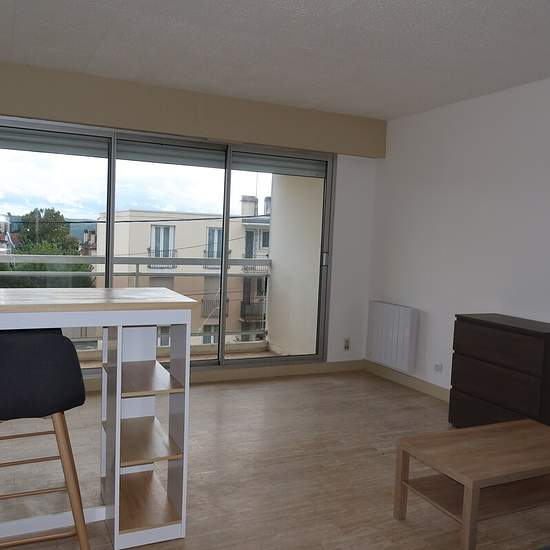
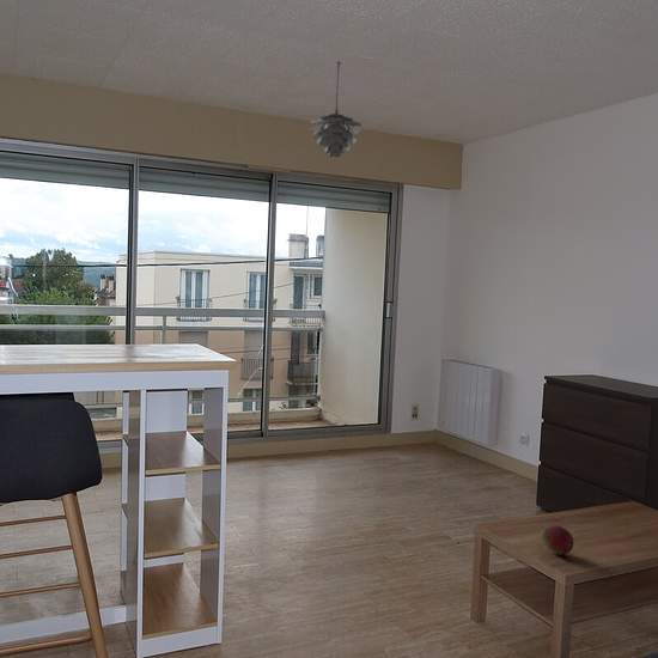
+ pendant light (336, 109)
+ fruit (558, 538)
